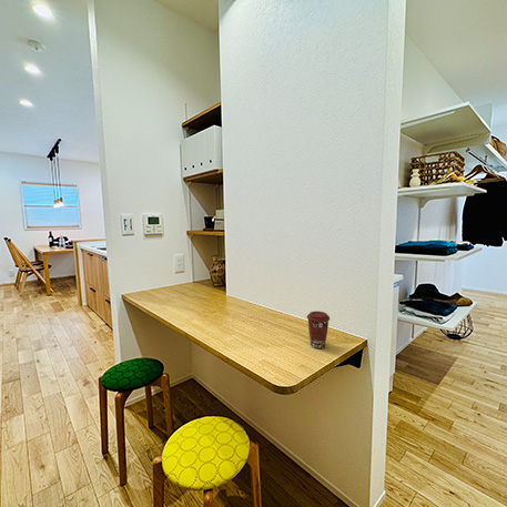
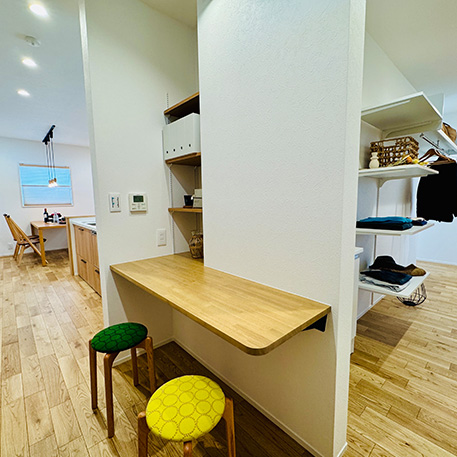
- coffee cup (317, 329)
